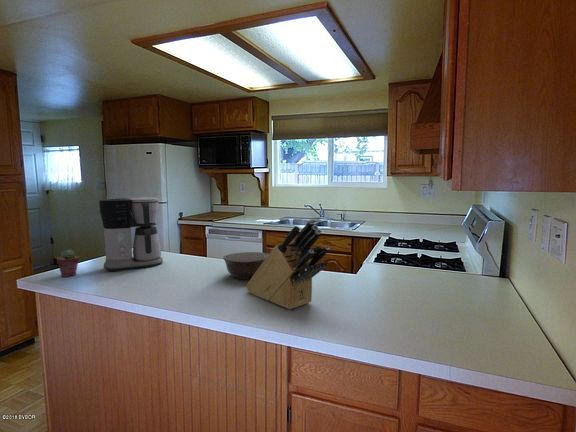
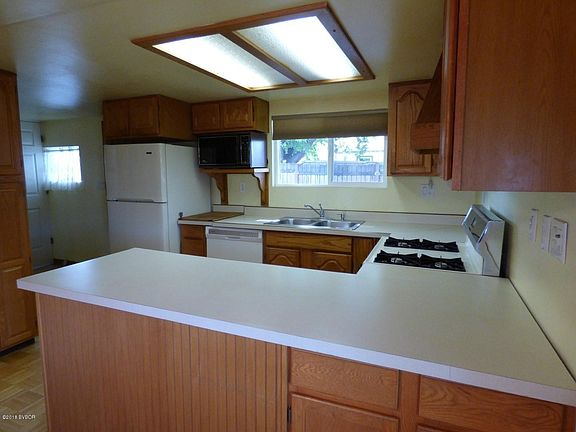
- coffee maker (130, 233)
- bowl (247, 265)
- knife block (285, 259)
- potted succulent (68, 262)
